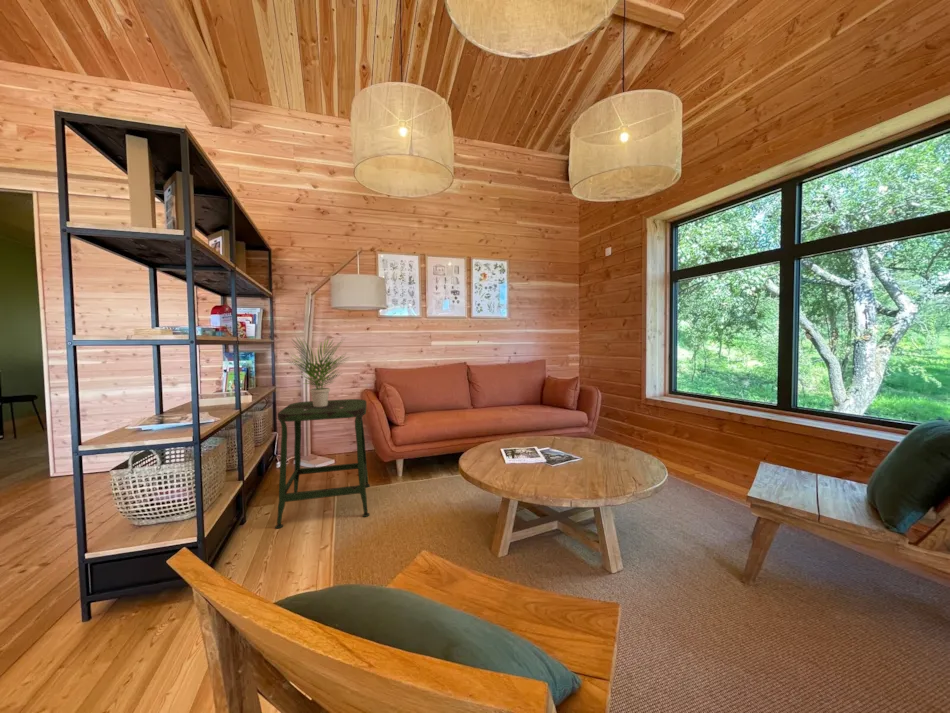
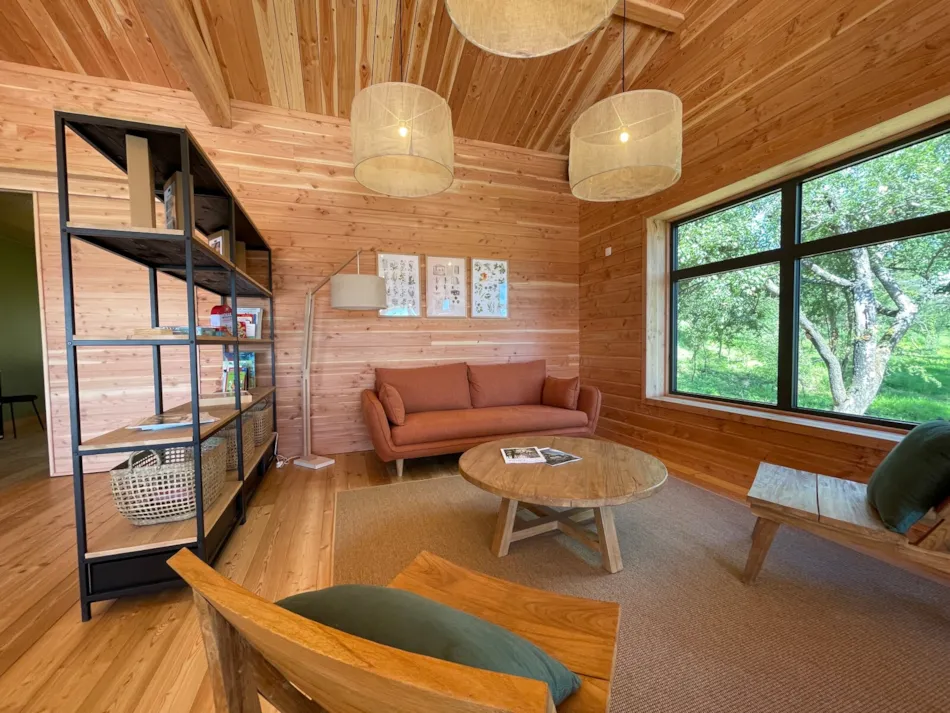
- stool (331, 465)
- potted plant (319, 371)
